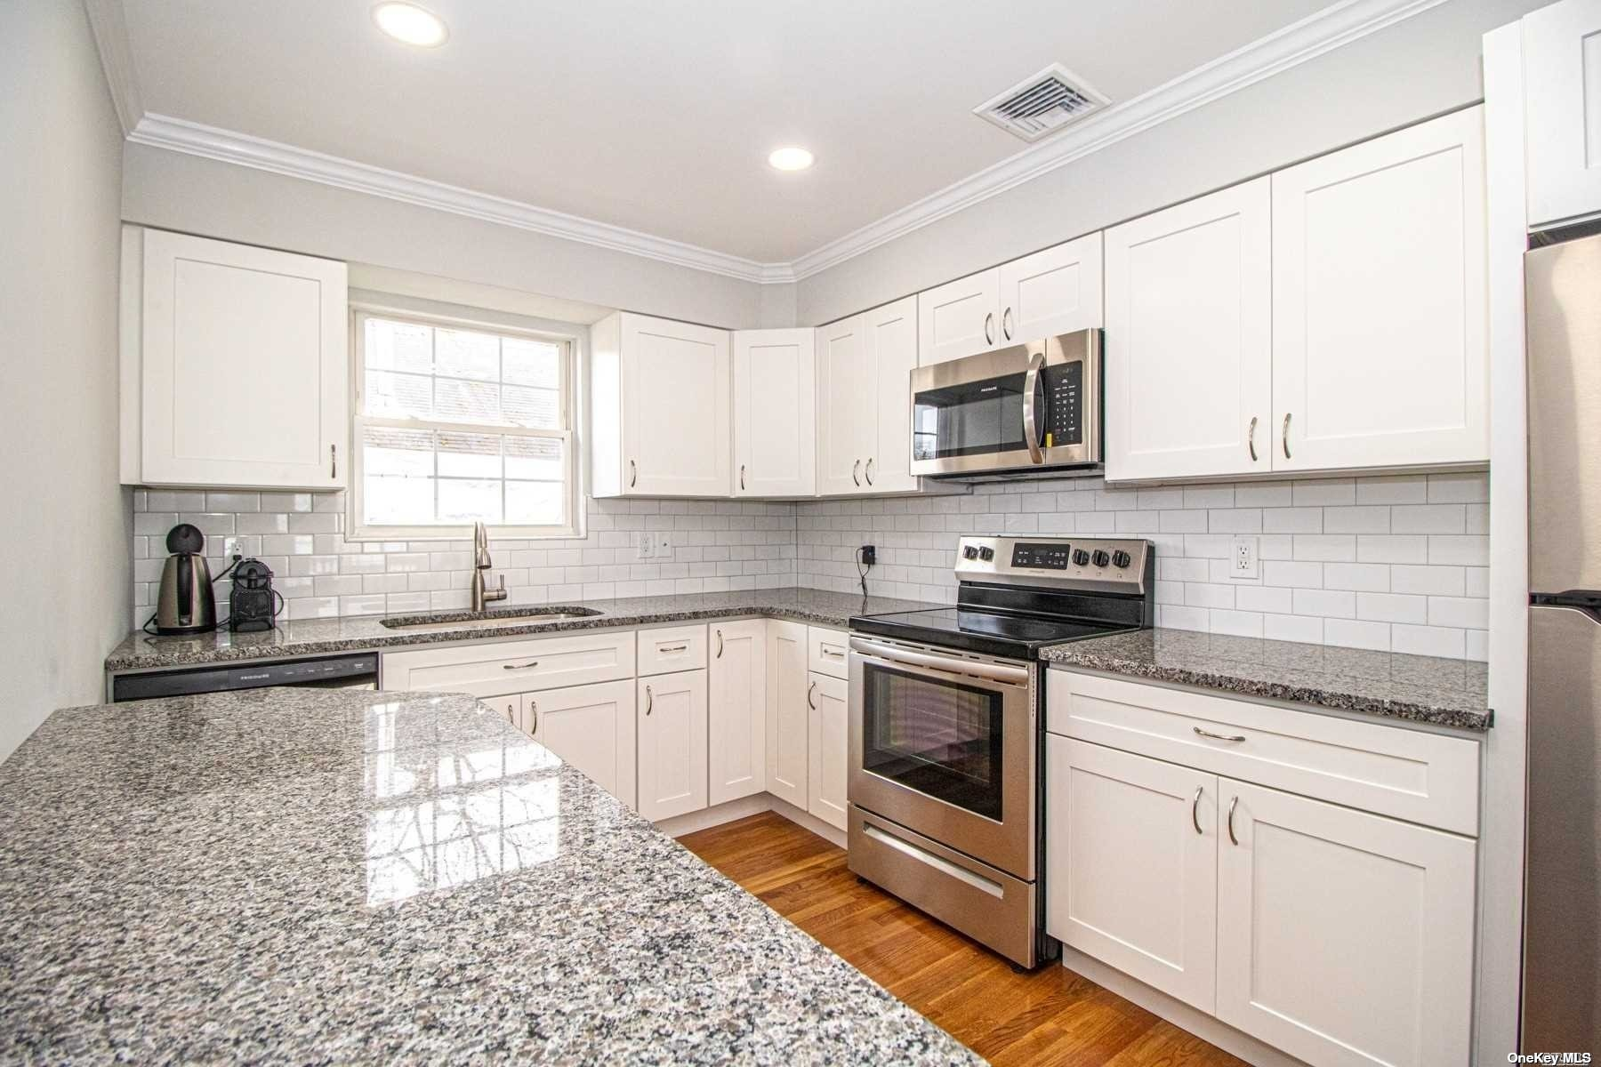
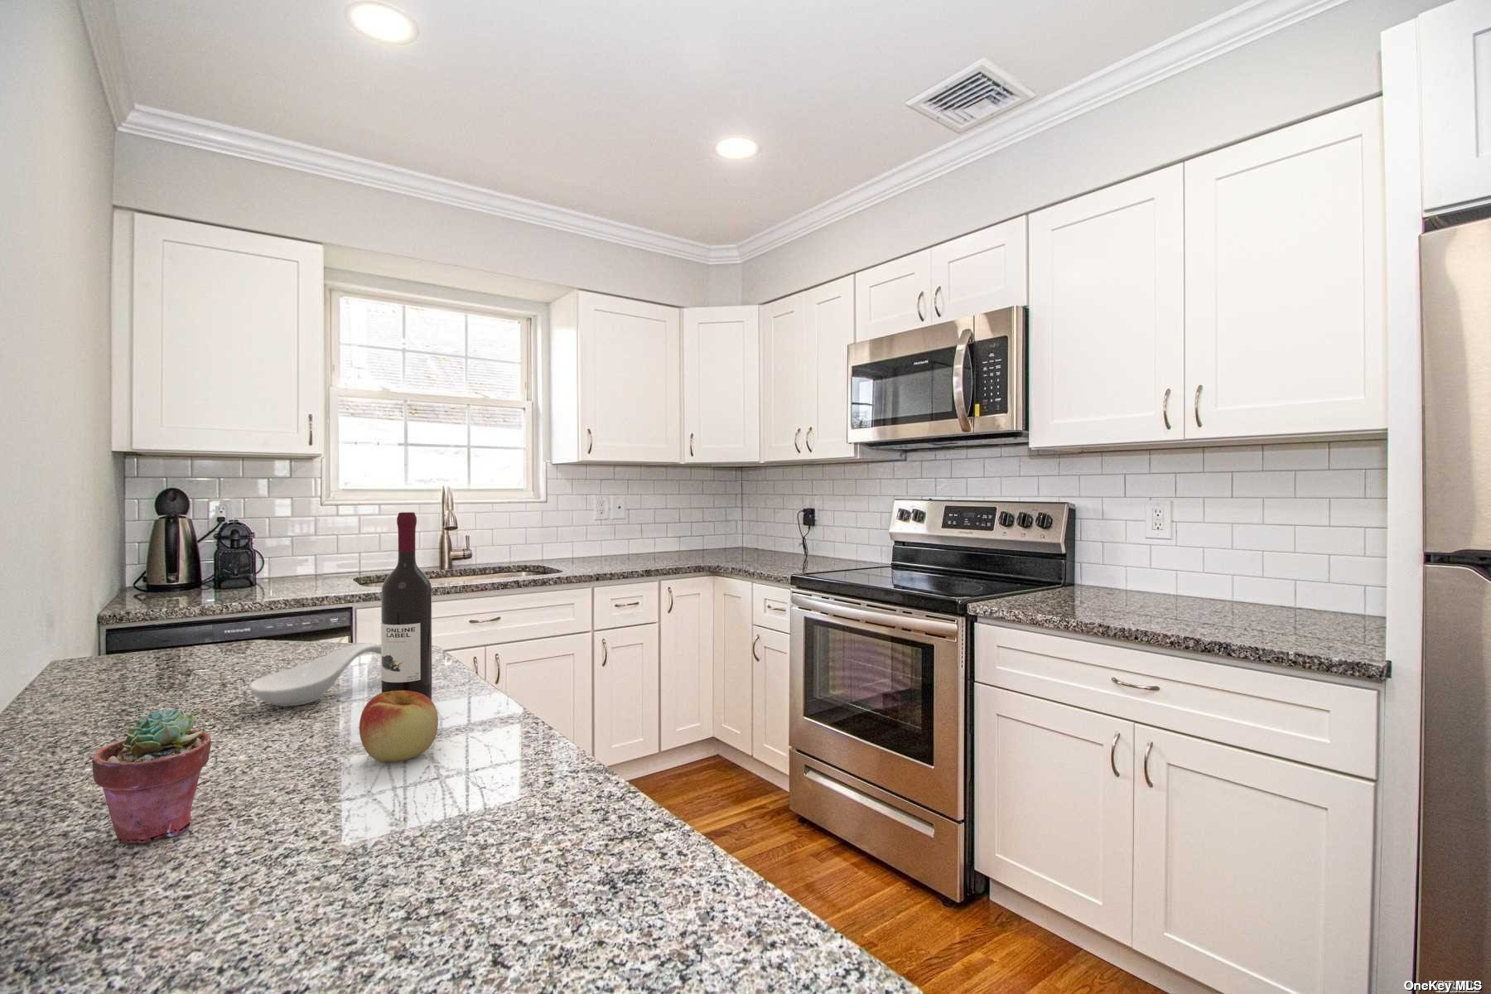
+ wine bottle (407, 613)
+ potted succulent (154, 770)
+ apple (400, 724)
+ spoon rest (332, 671)
